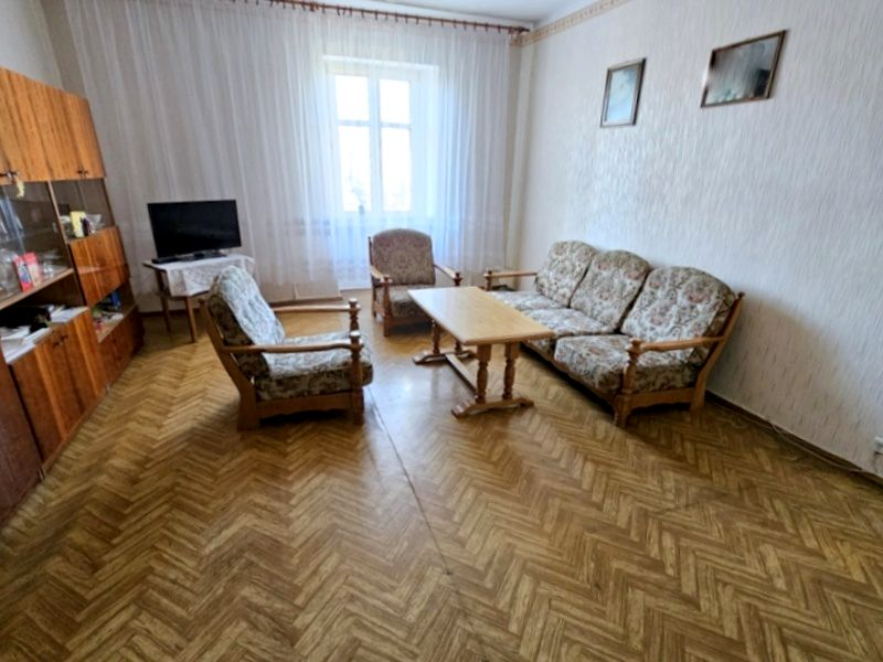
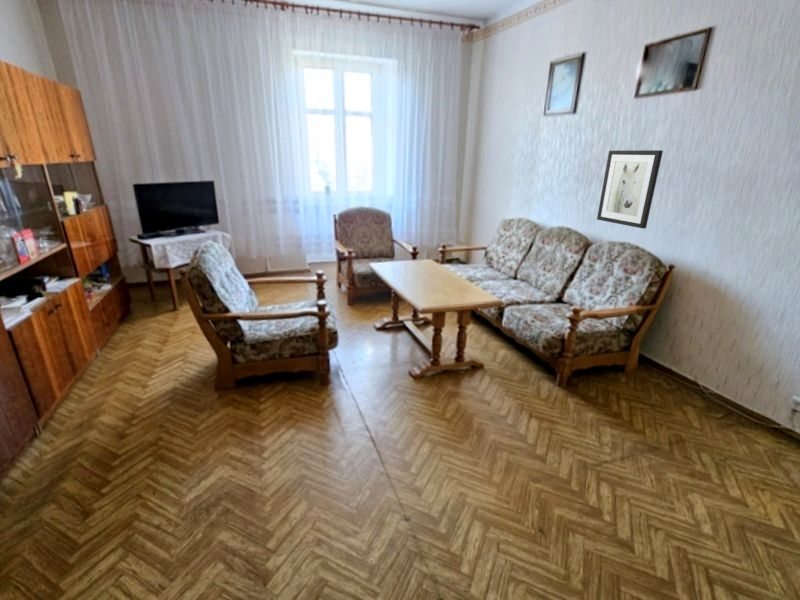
+ wall art (626, 188)
